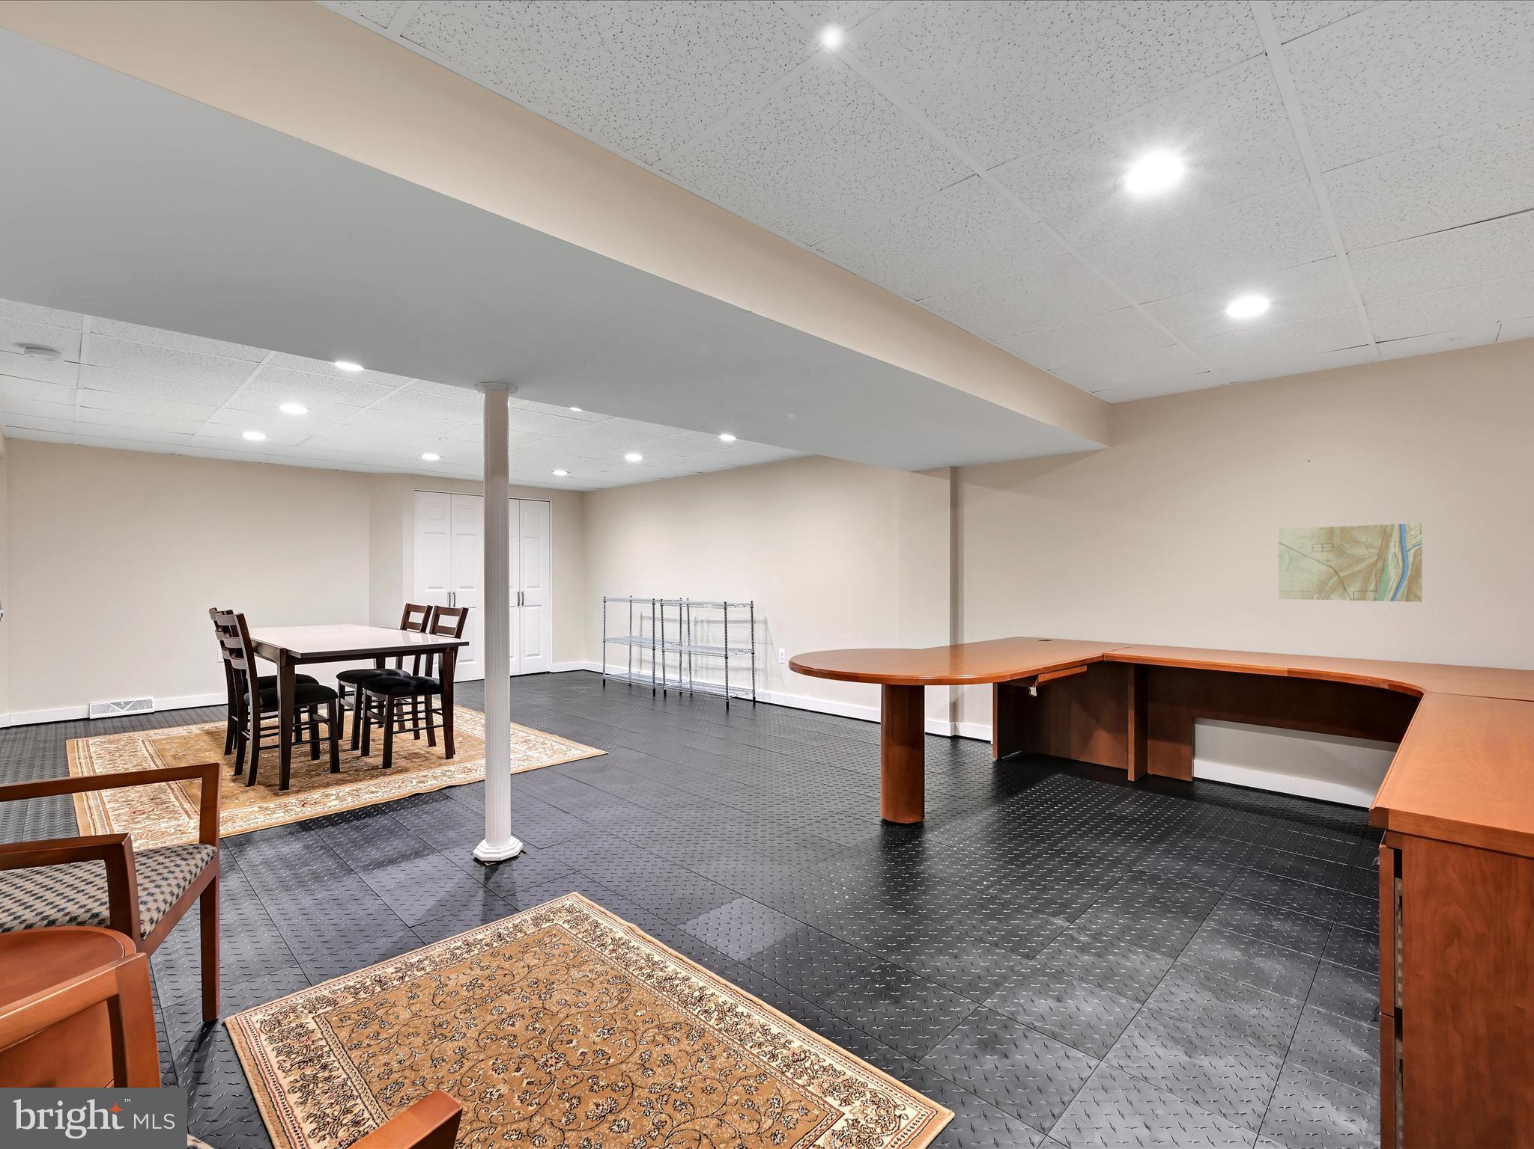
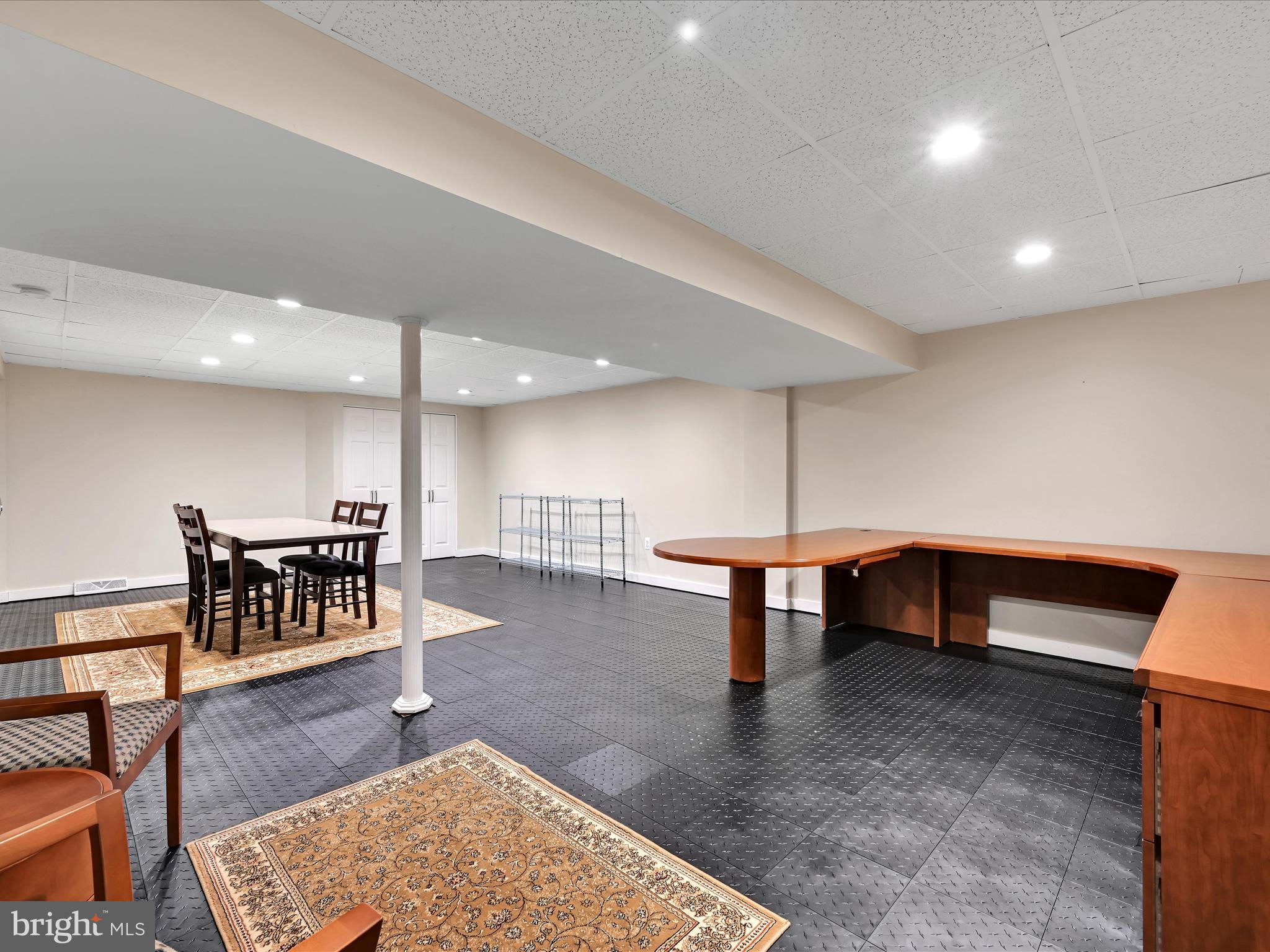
- map (1346, 562)
